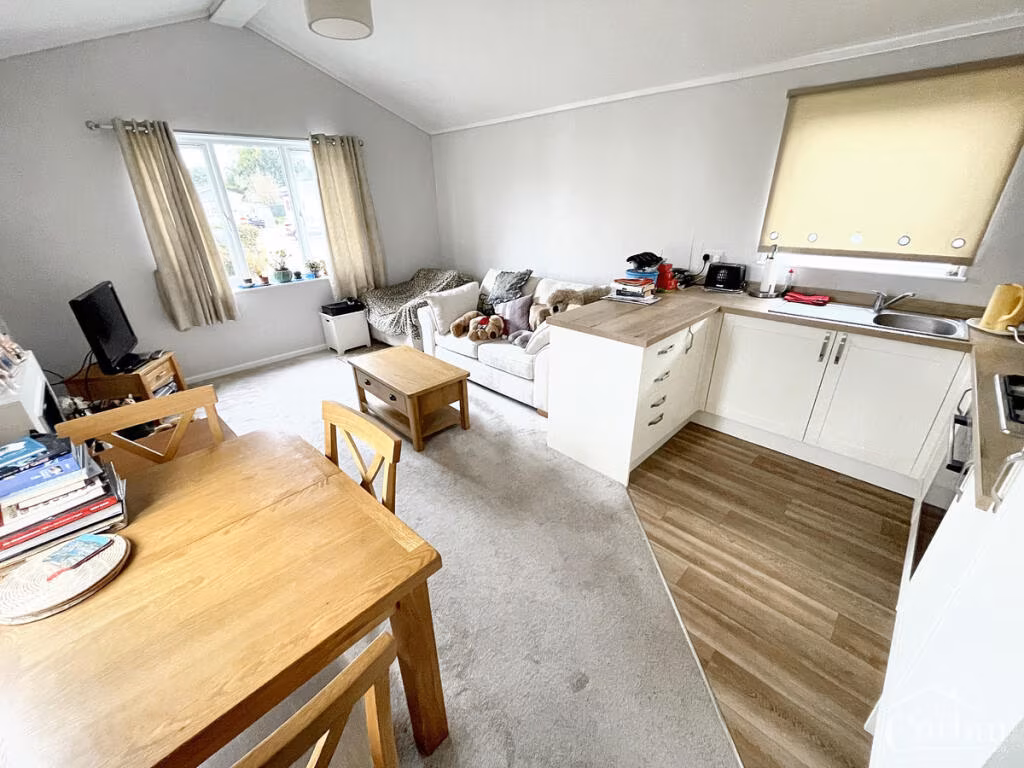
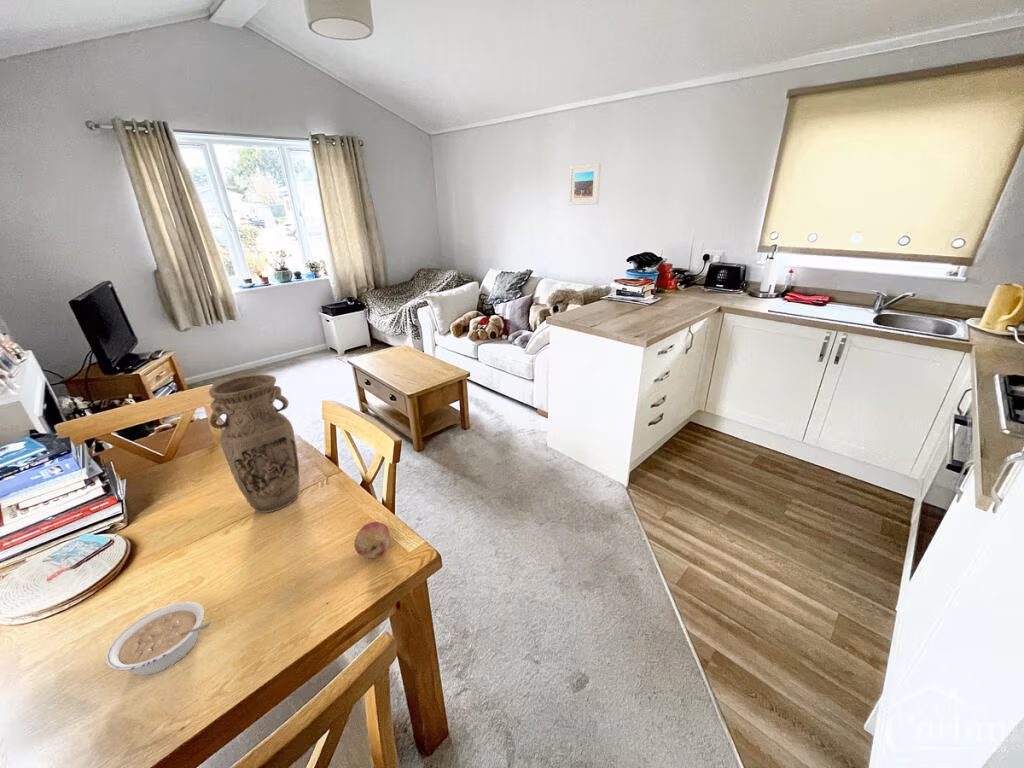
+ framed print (583, 185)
+ fruit (372, 540)
+ vase (261, 445)
+ legume (164, 638)
